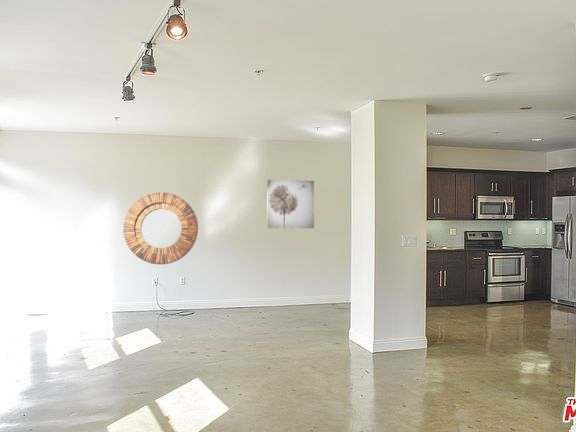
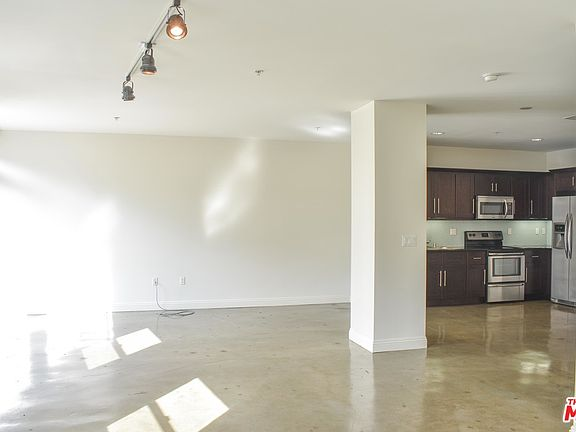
- home mirror (161, 228)
- wall art (290, 204)
